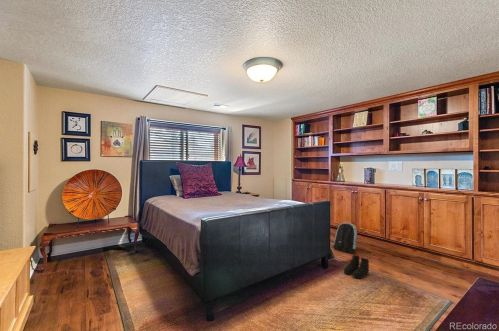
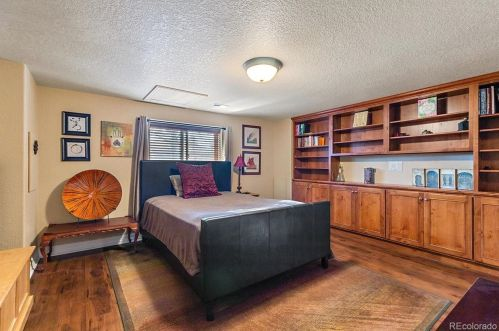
- boots (356, 265)
- backpack (346, 236)
